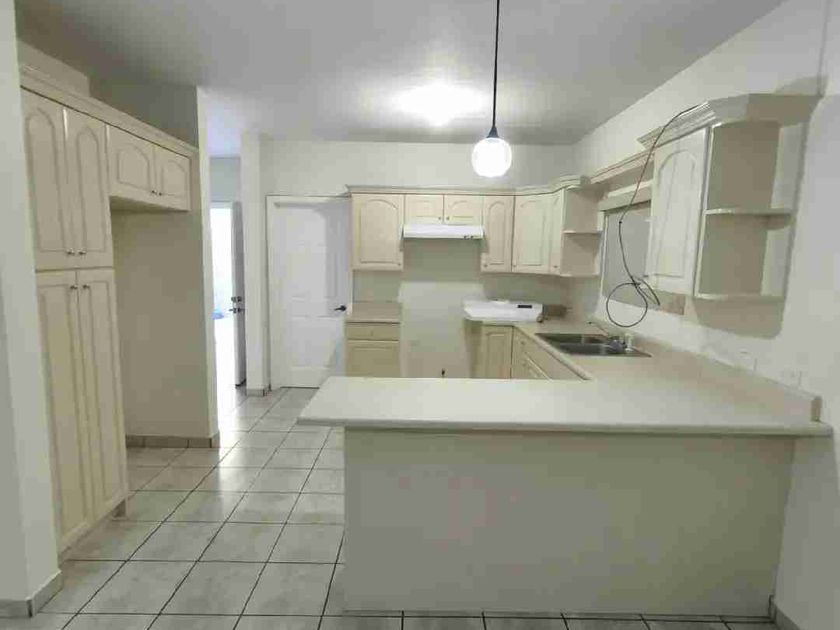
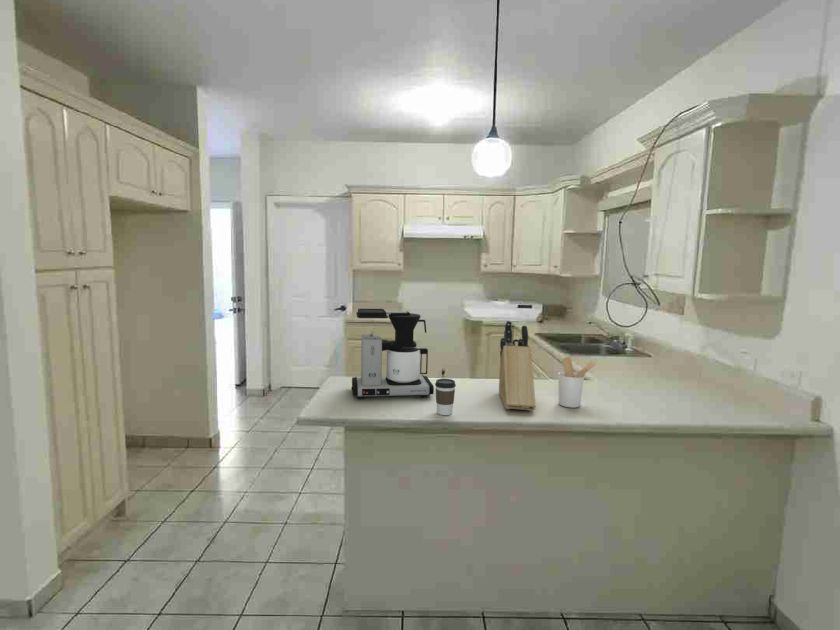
+ utensil holder (576, 382)
+ knife block (516, 362)
+ coffee cup (445, 396)
+ coffee maker (392, 352)
